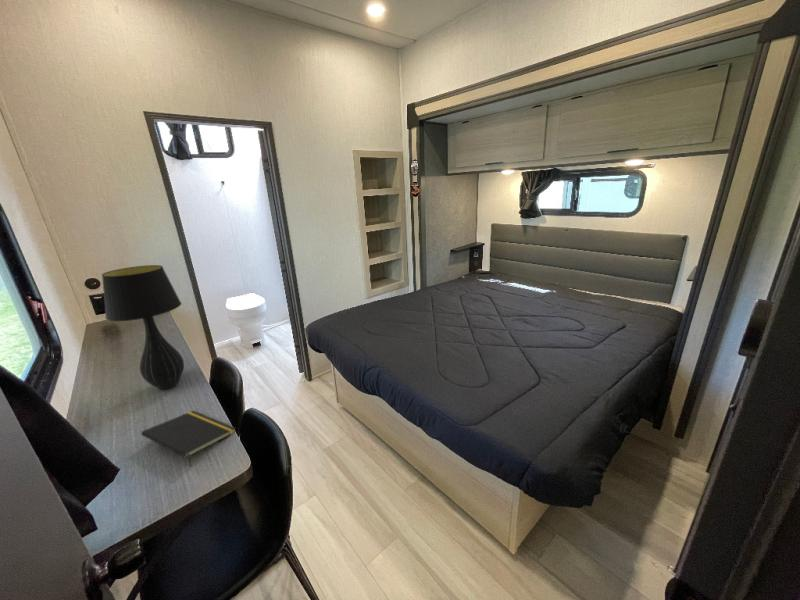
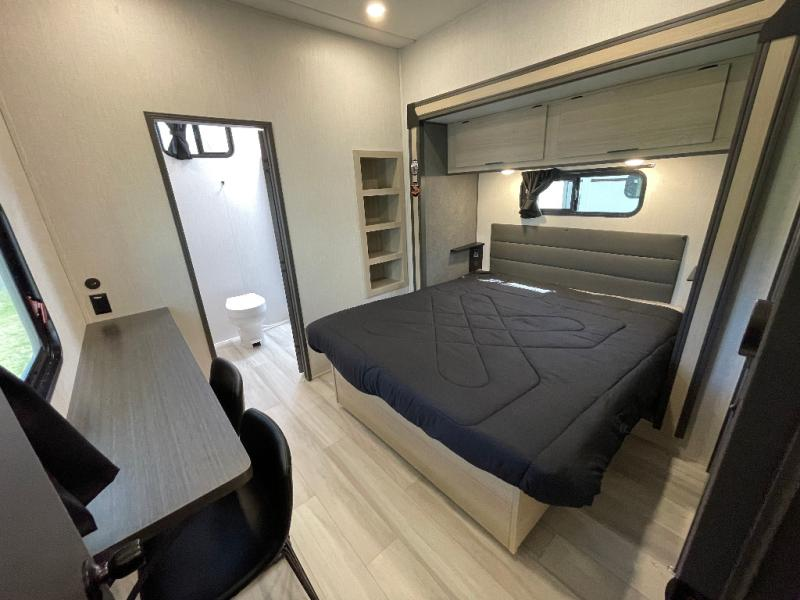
- table lamp (152, 331)
- notepad (189, 431)
